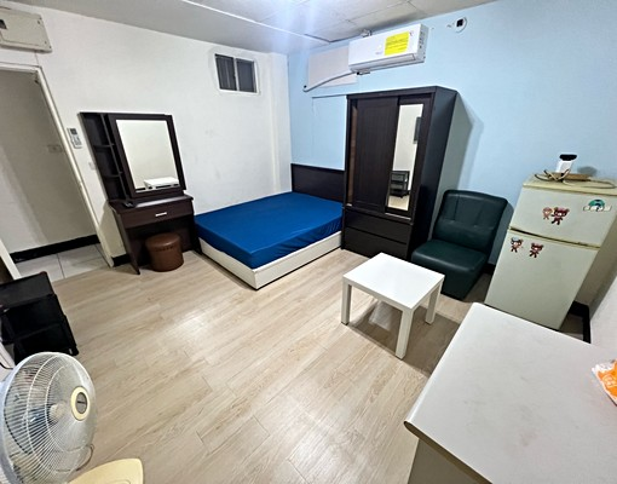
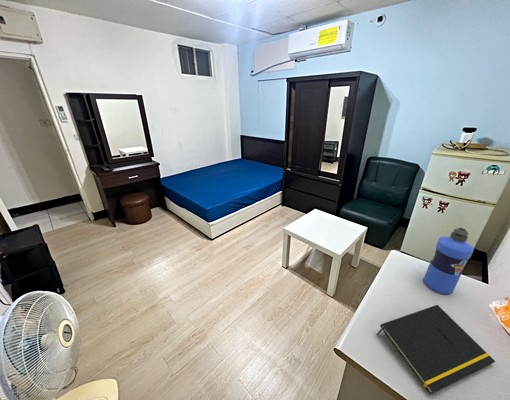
+ notepad (434, 342)
+ water bottle (449, 258)
